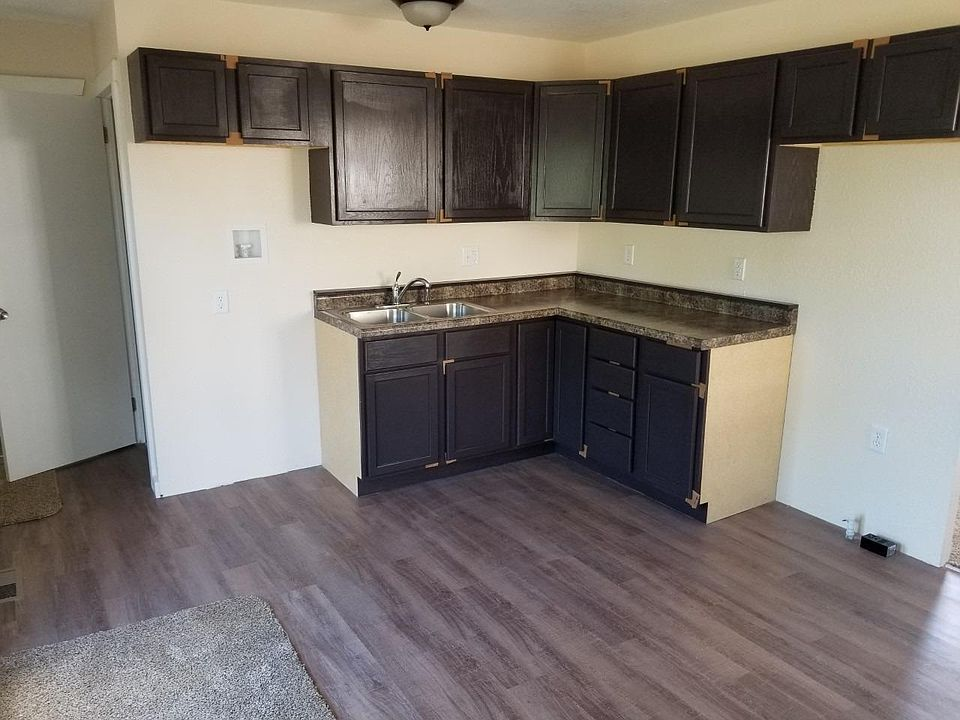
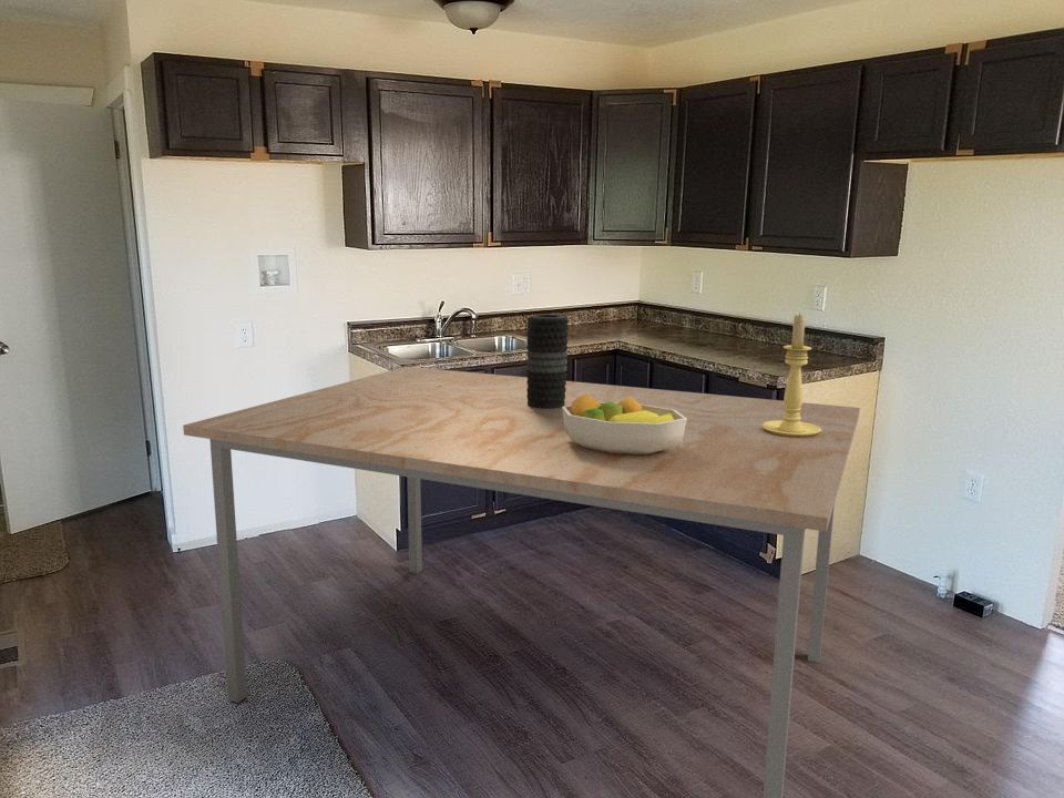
+ vase (546, 359)
+ dining table (552, 499)
+ candle holder (795, 371)
+ fruit bowl (622, 420)
